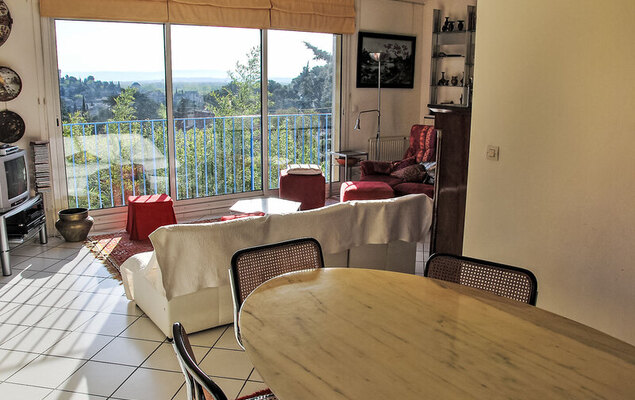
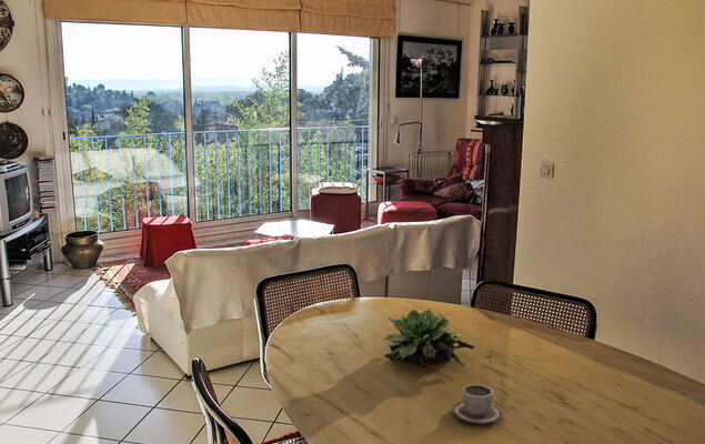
+ succulent plant (426, 333)
+ cup (476, 402)
